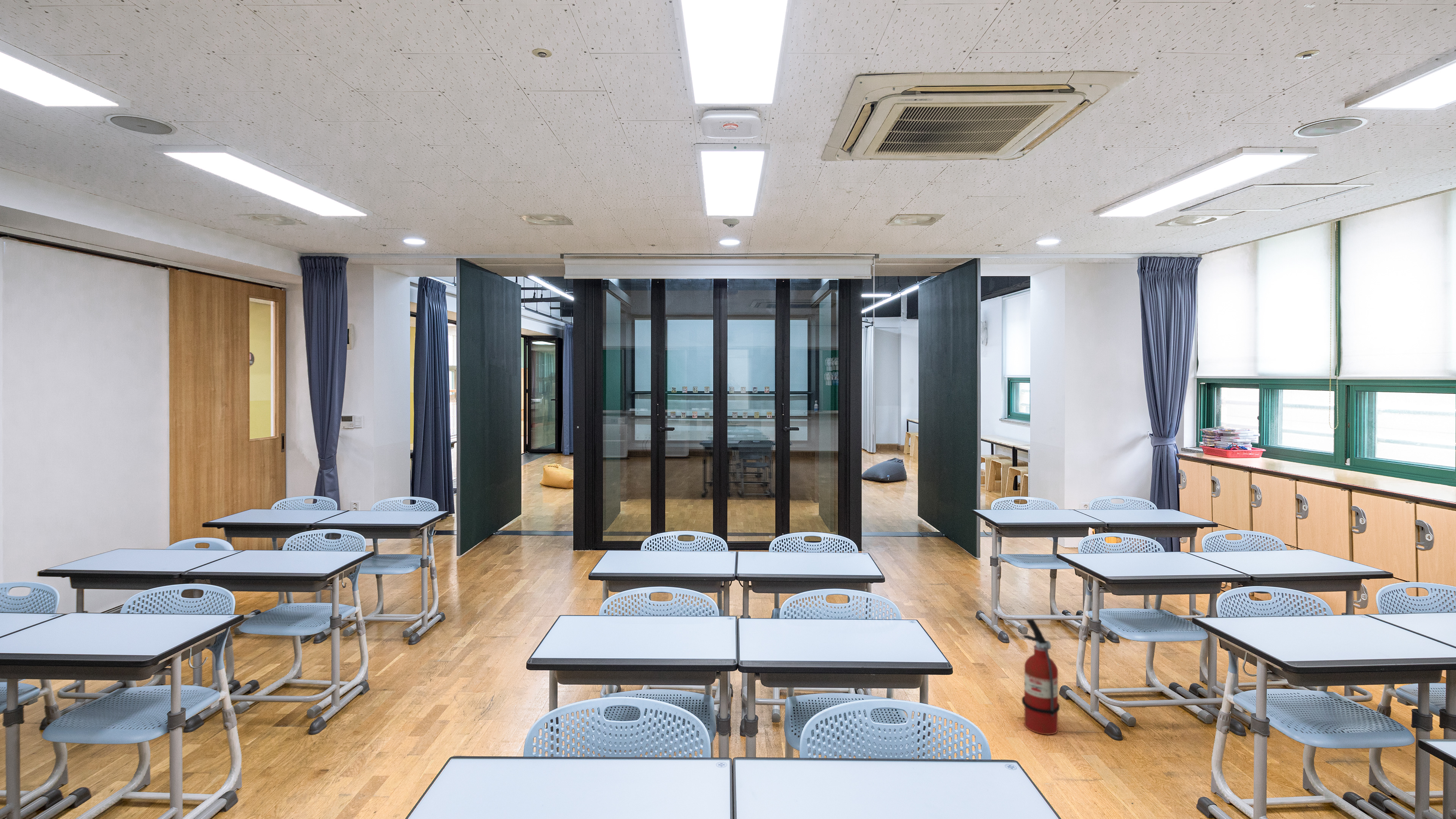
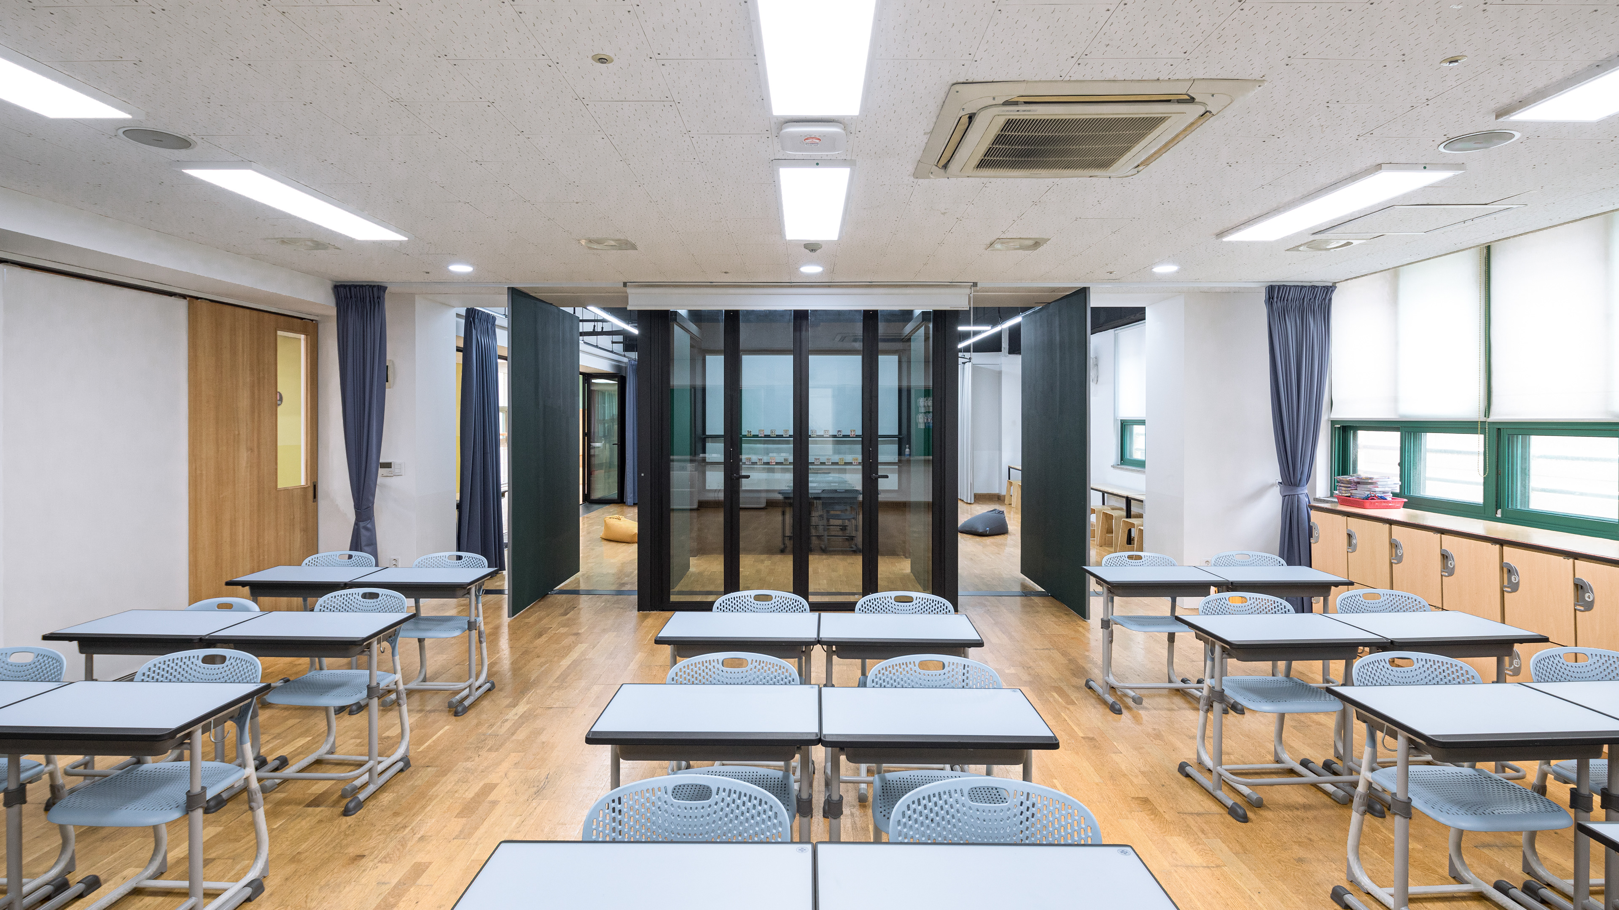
- fire extinguisher (1037, 674)
